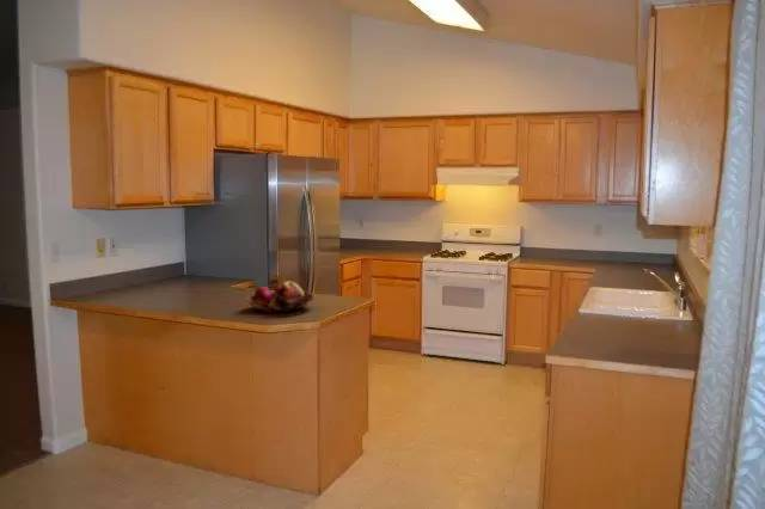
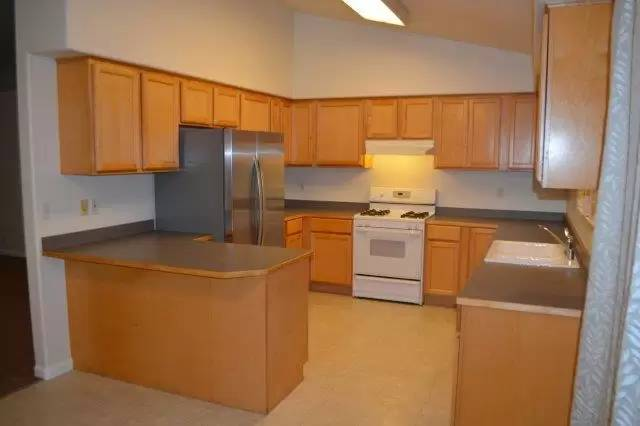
- fruit basket (282, 295)
